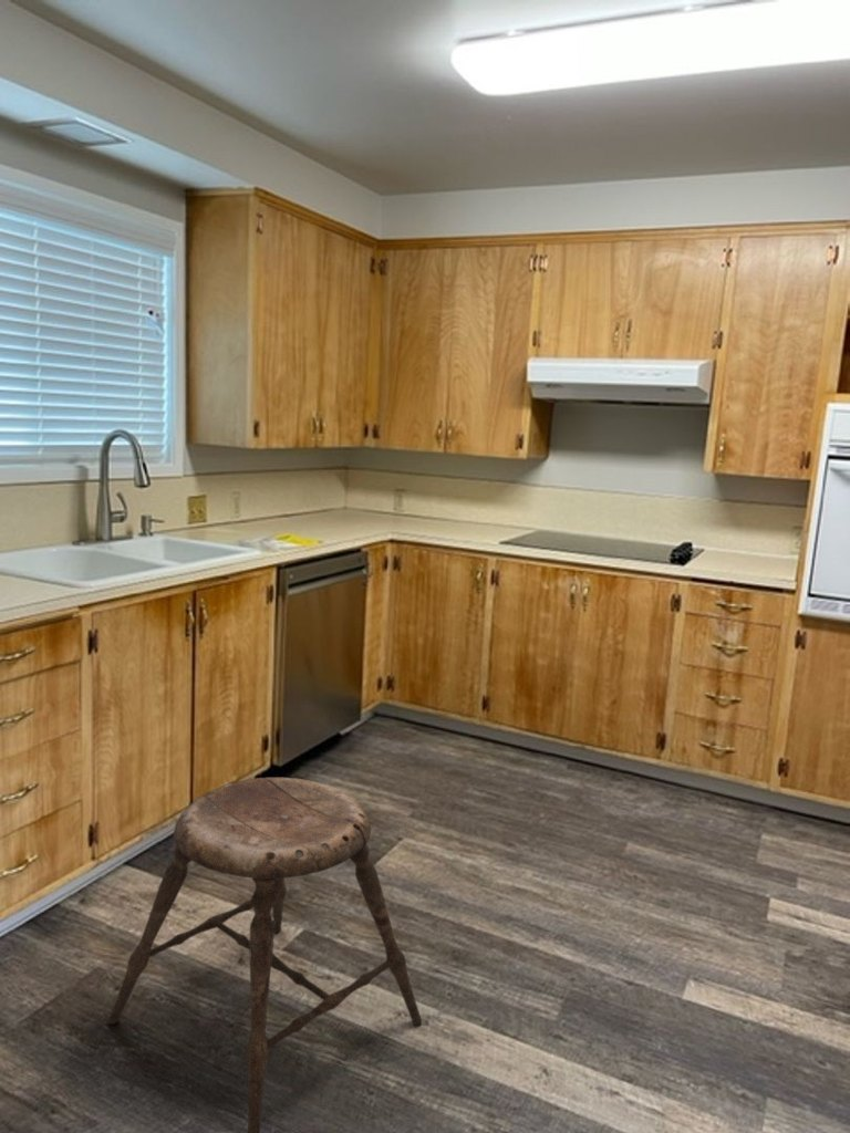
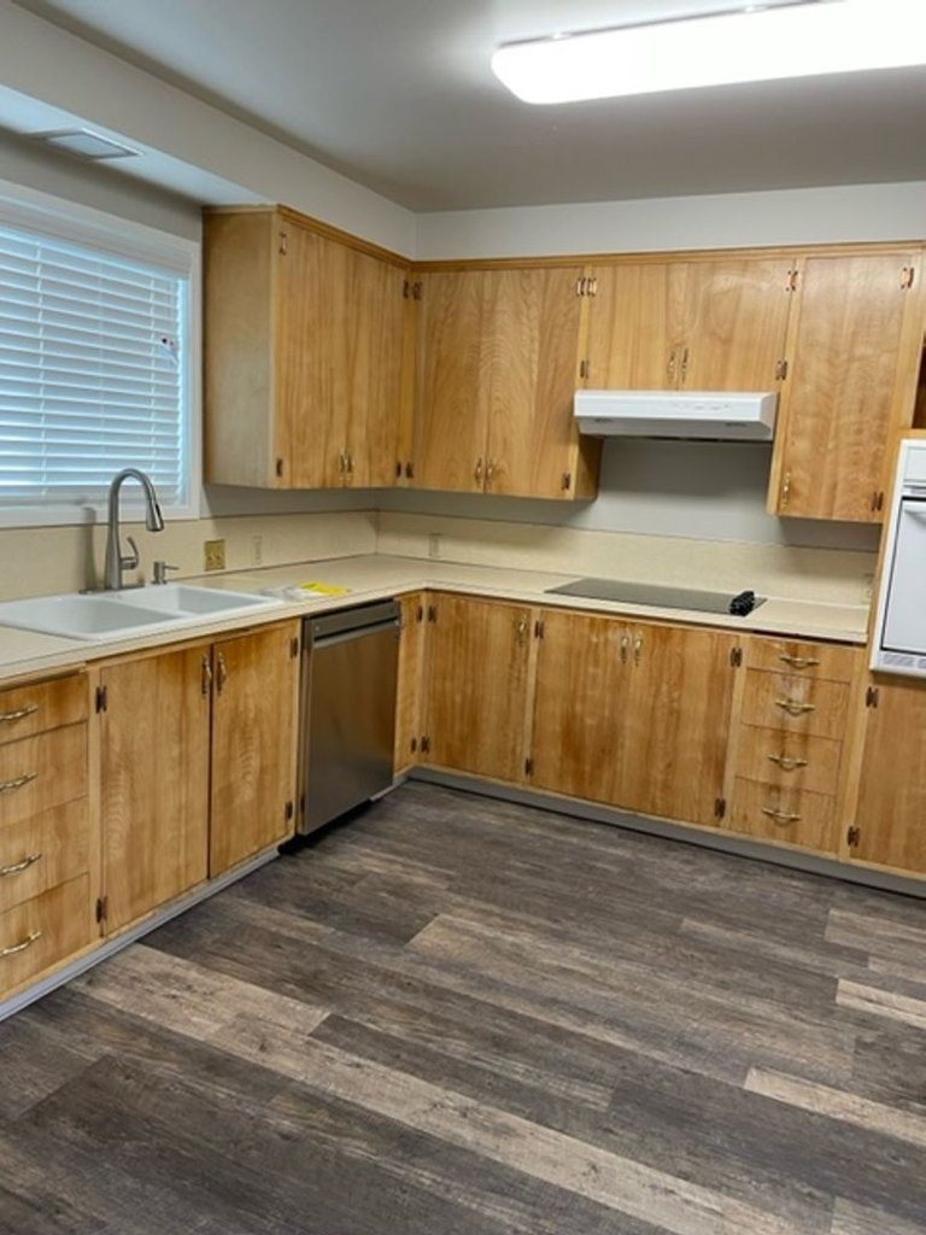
- stool (270, 918)
